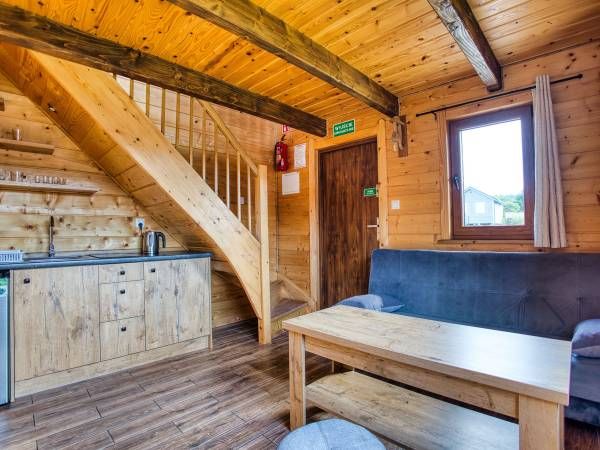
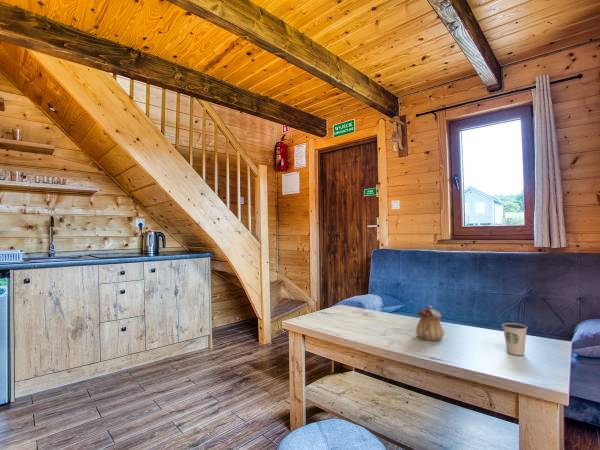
+ dixie cup (514, 339)
+ teapot (428, 321)
